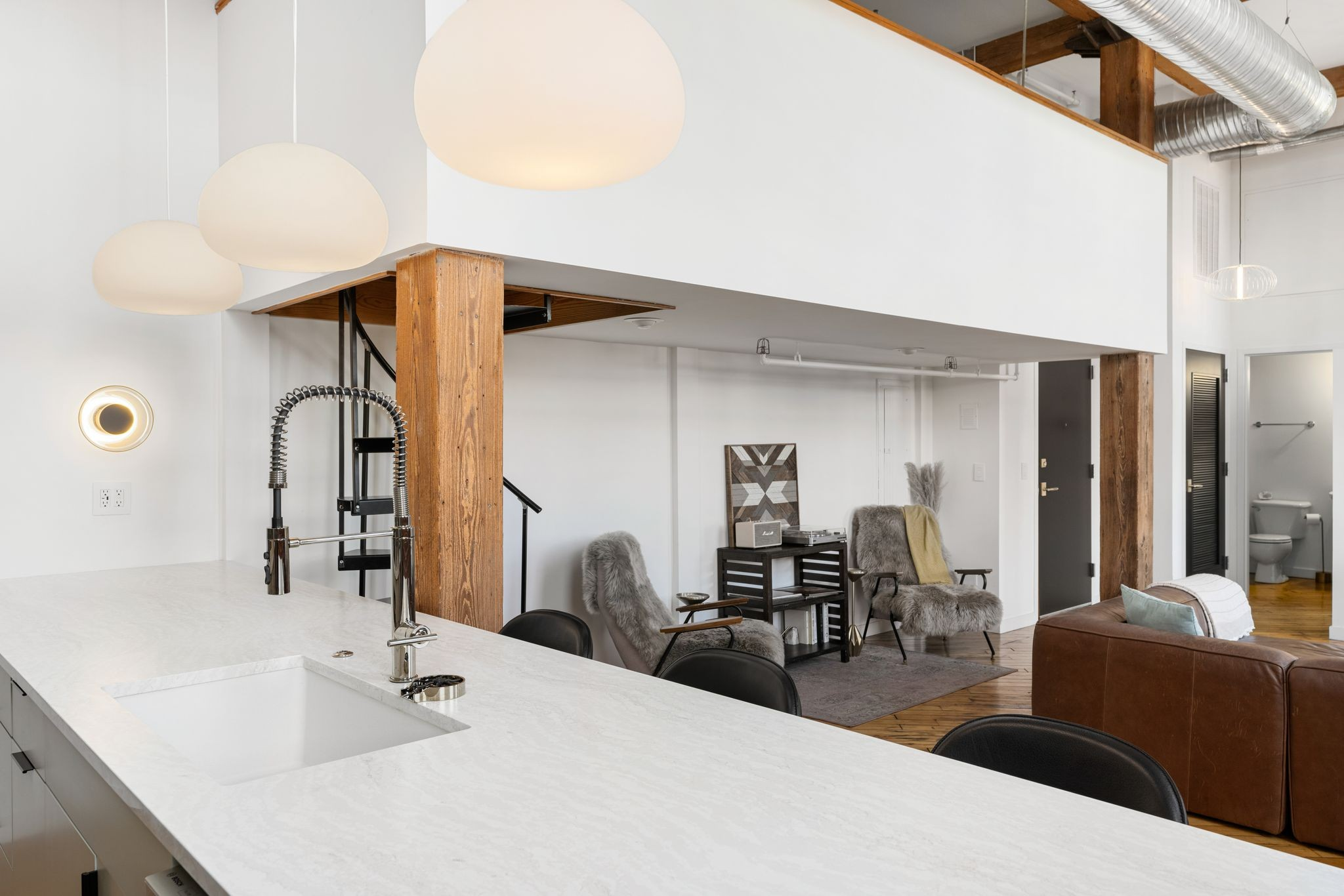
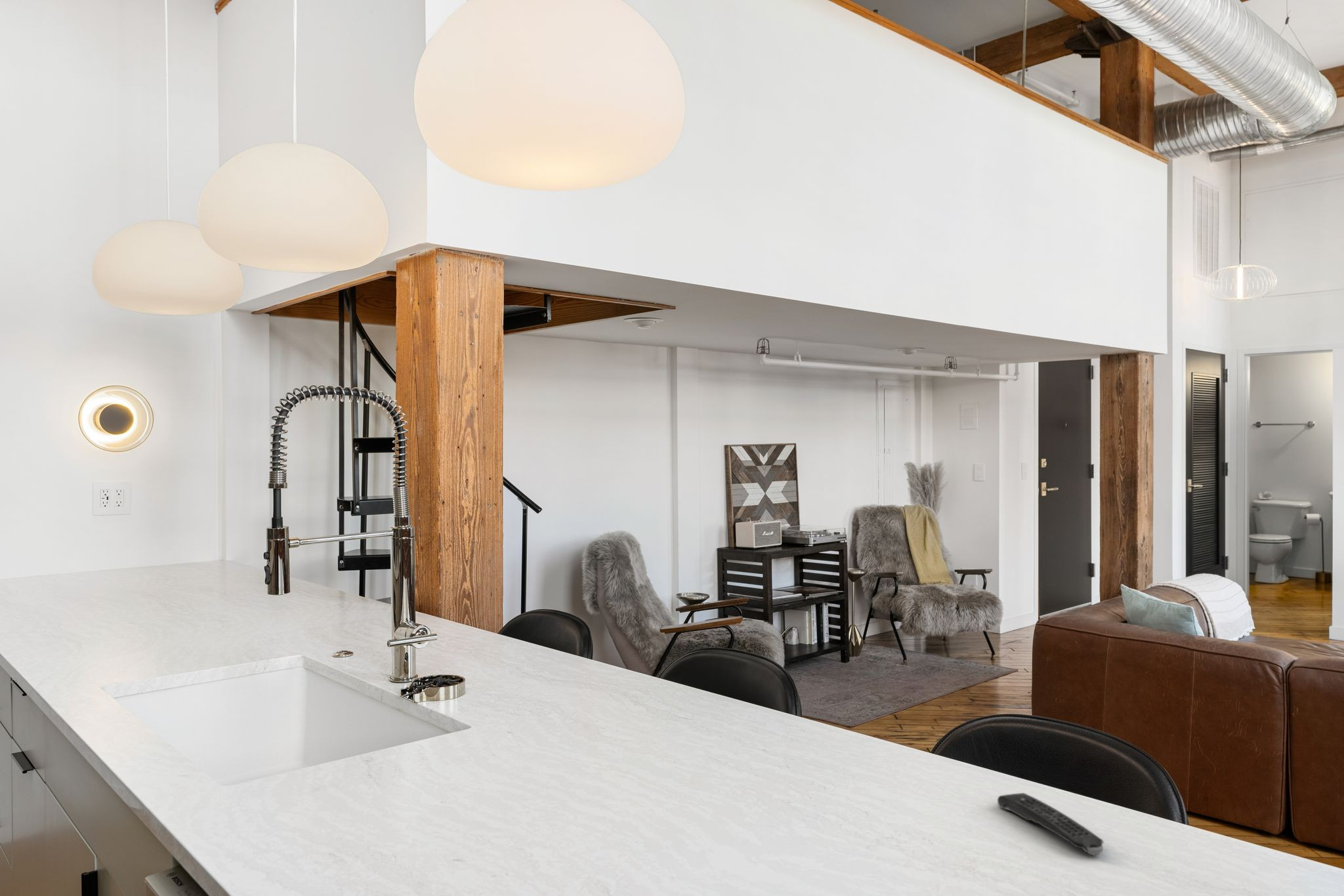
+ remote control (1051, 821)
